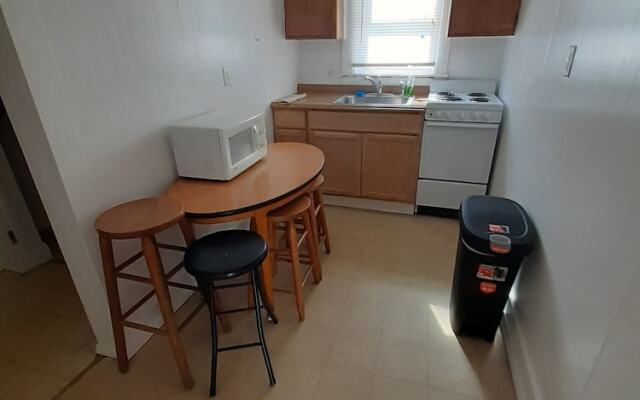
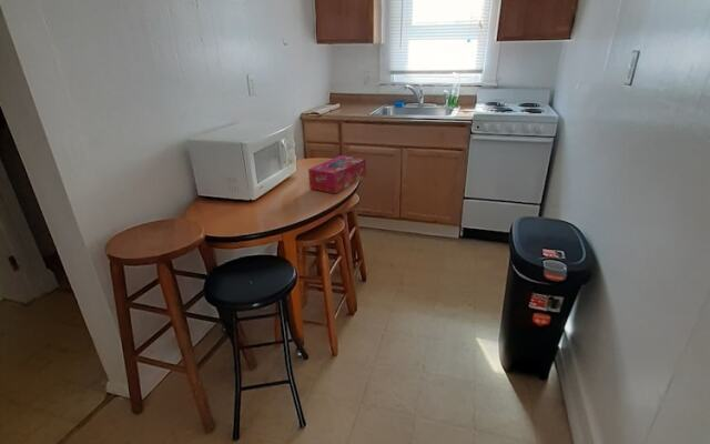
+ tissue box (338, 173)
